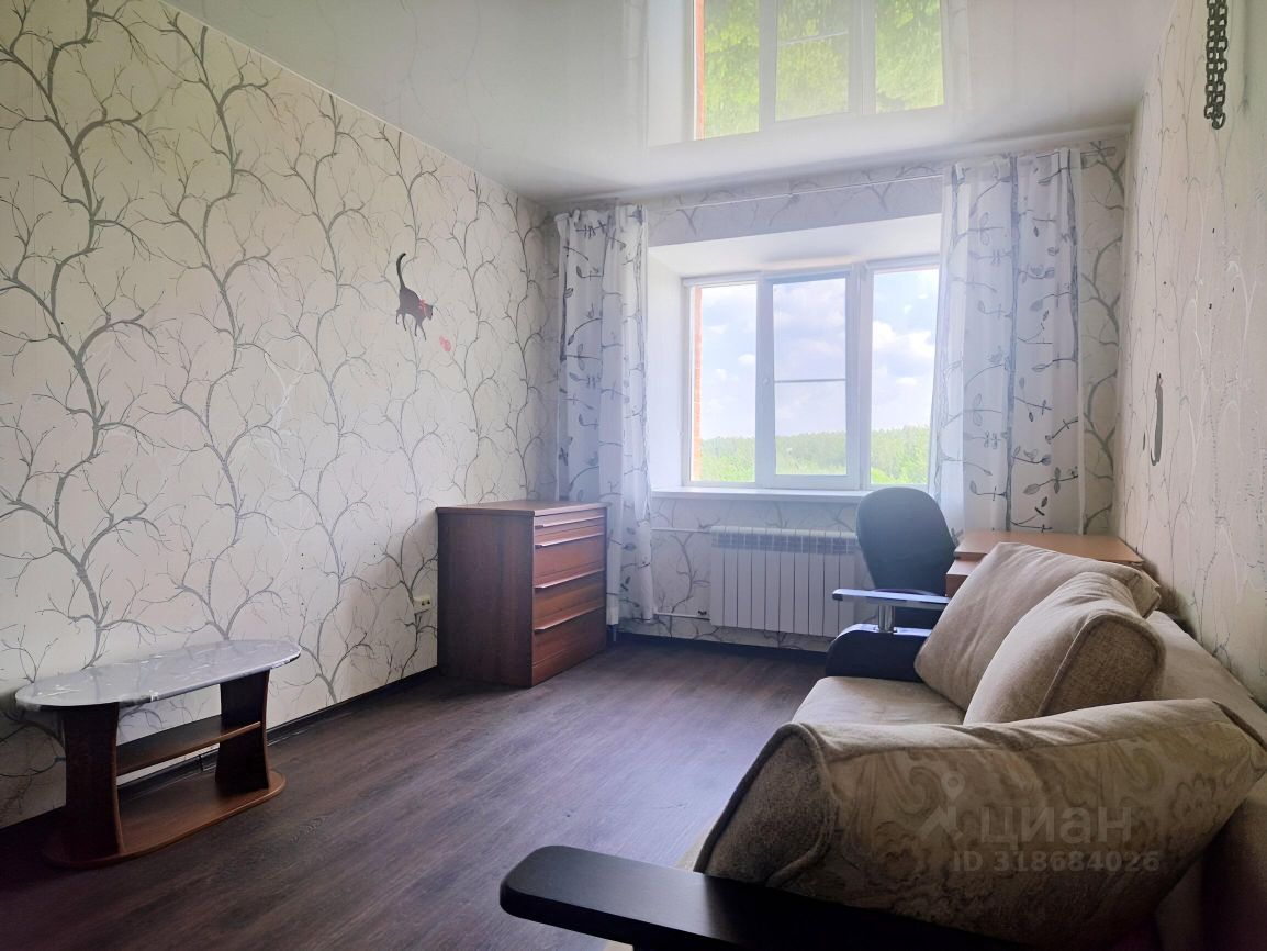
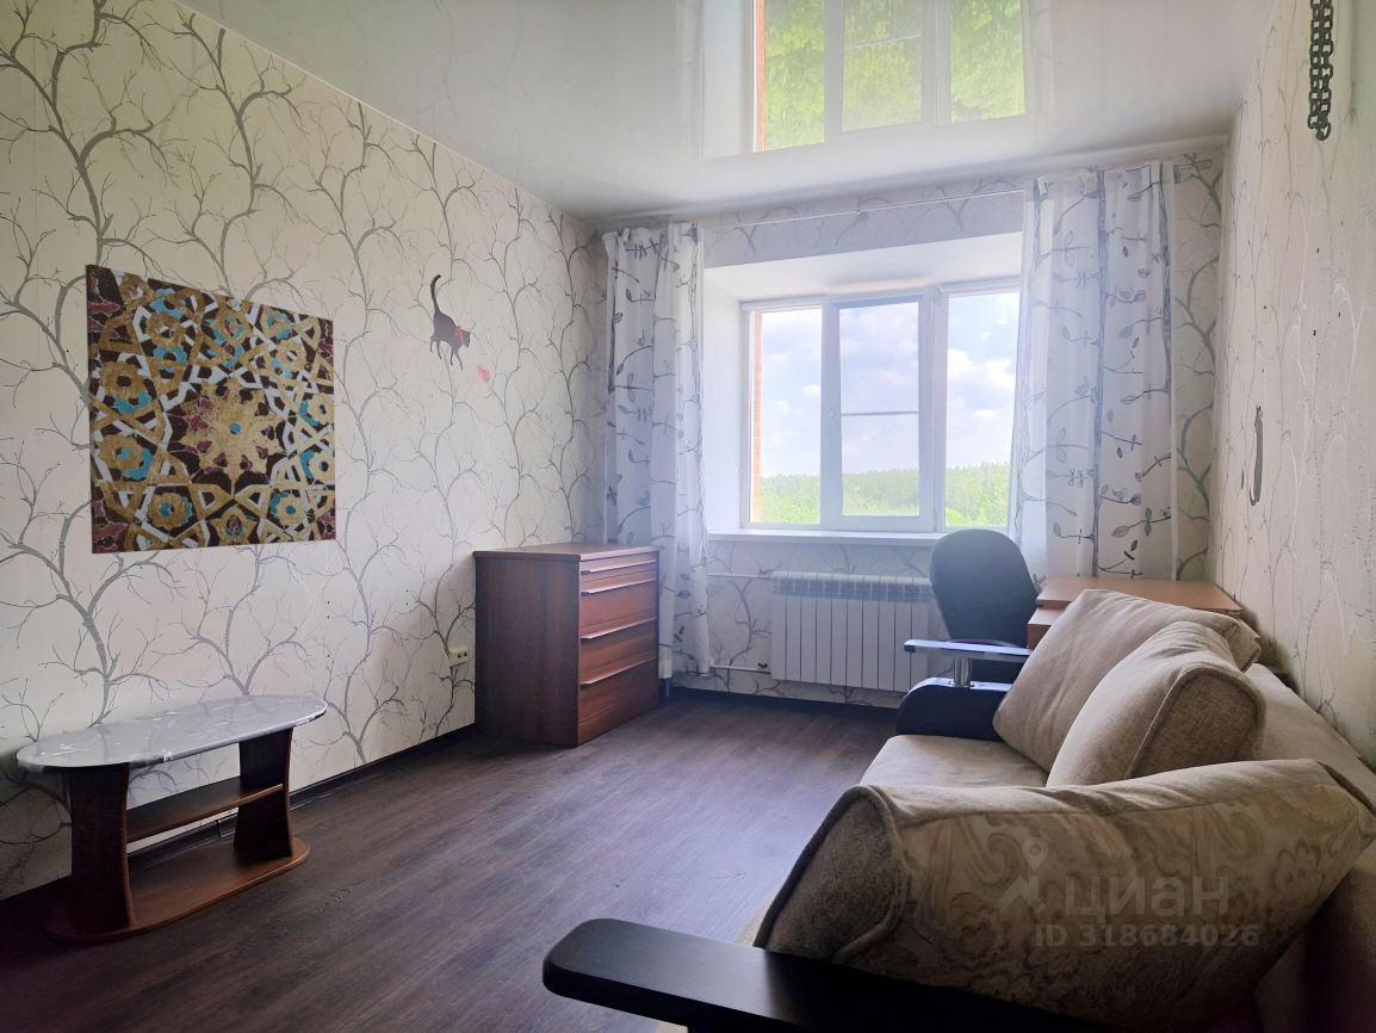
+ wall art (228, 421)
